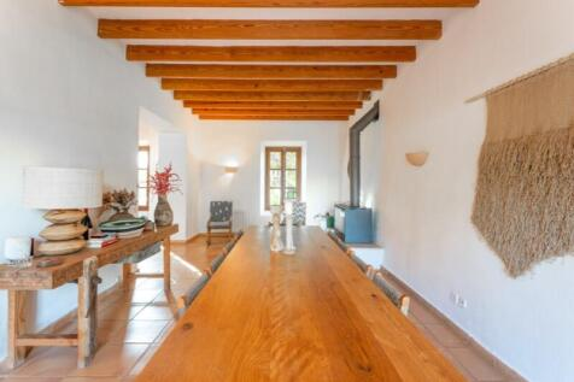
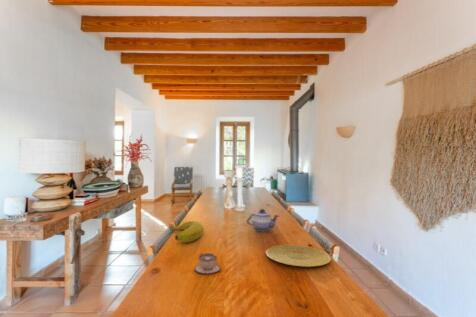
+ teacup (207, 262)
+ banana (184, 230)
+ plate (297, 255)
+ teapot (262, 219)
